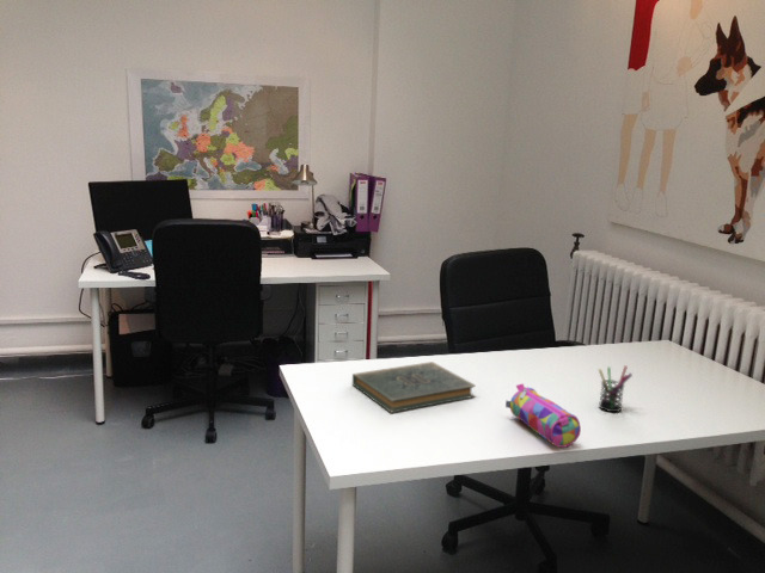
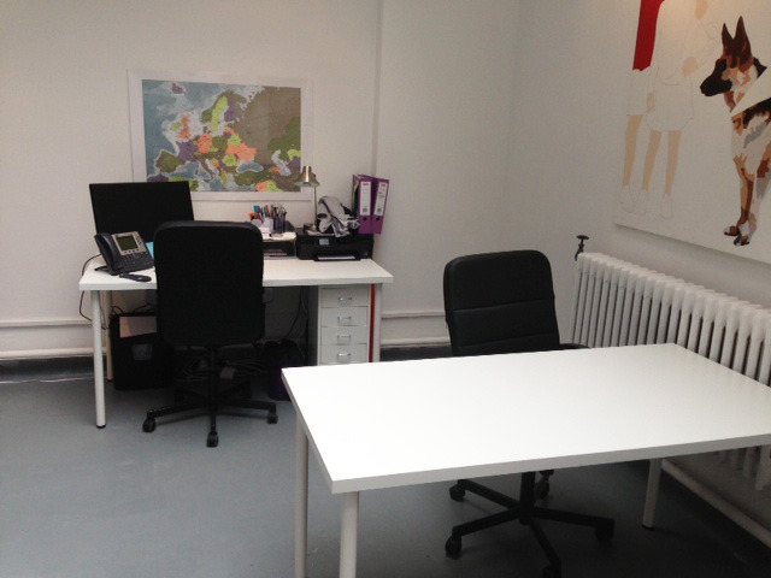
- pencil case (541, 414)
- book (412, 384)
- pen holder (612, 387)
